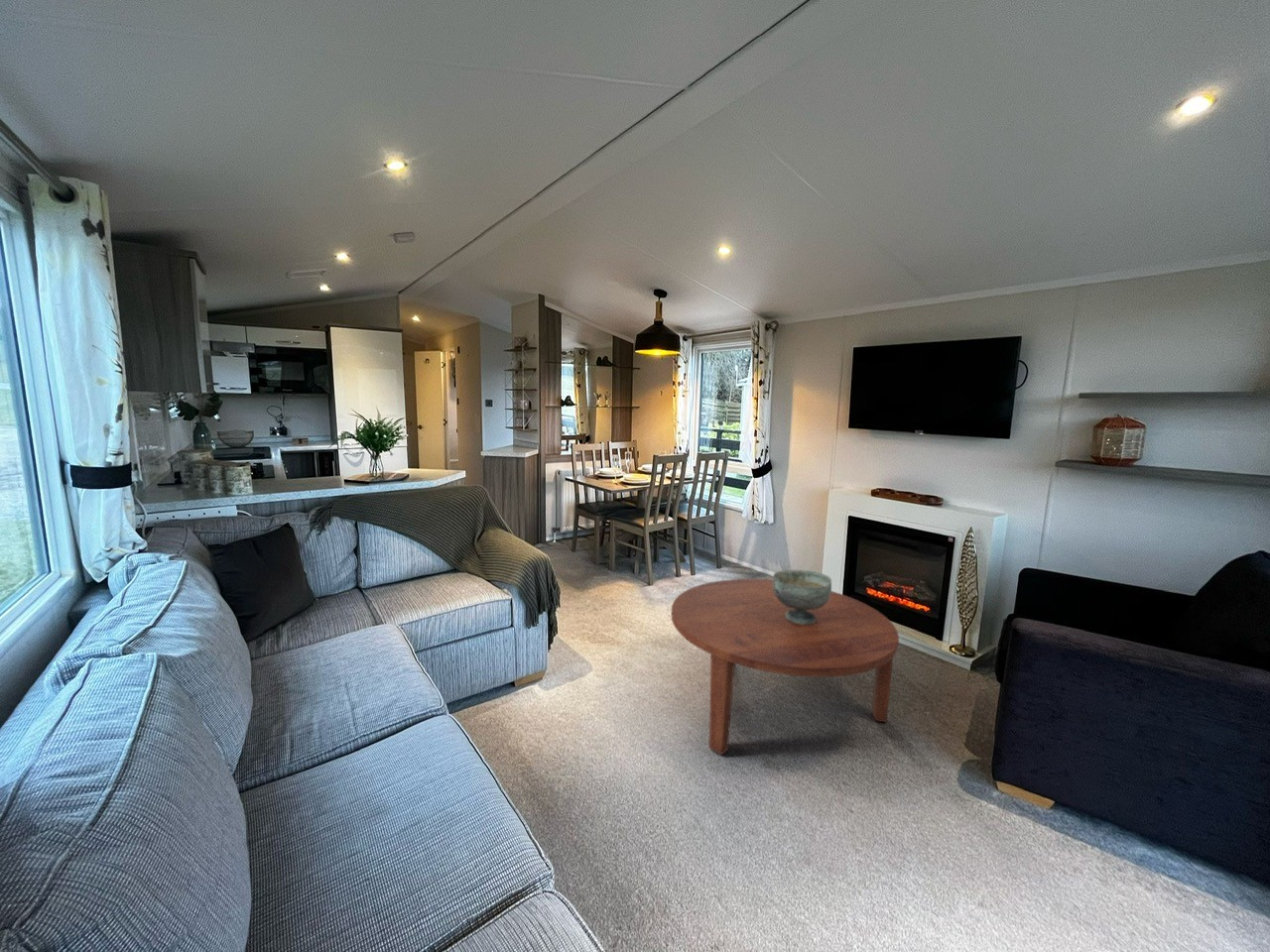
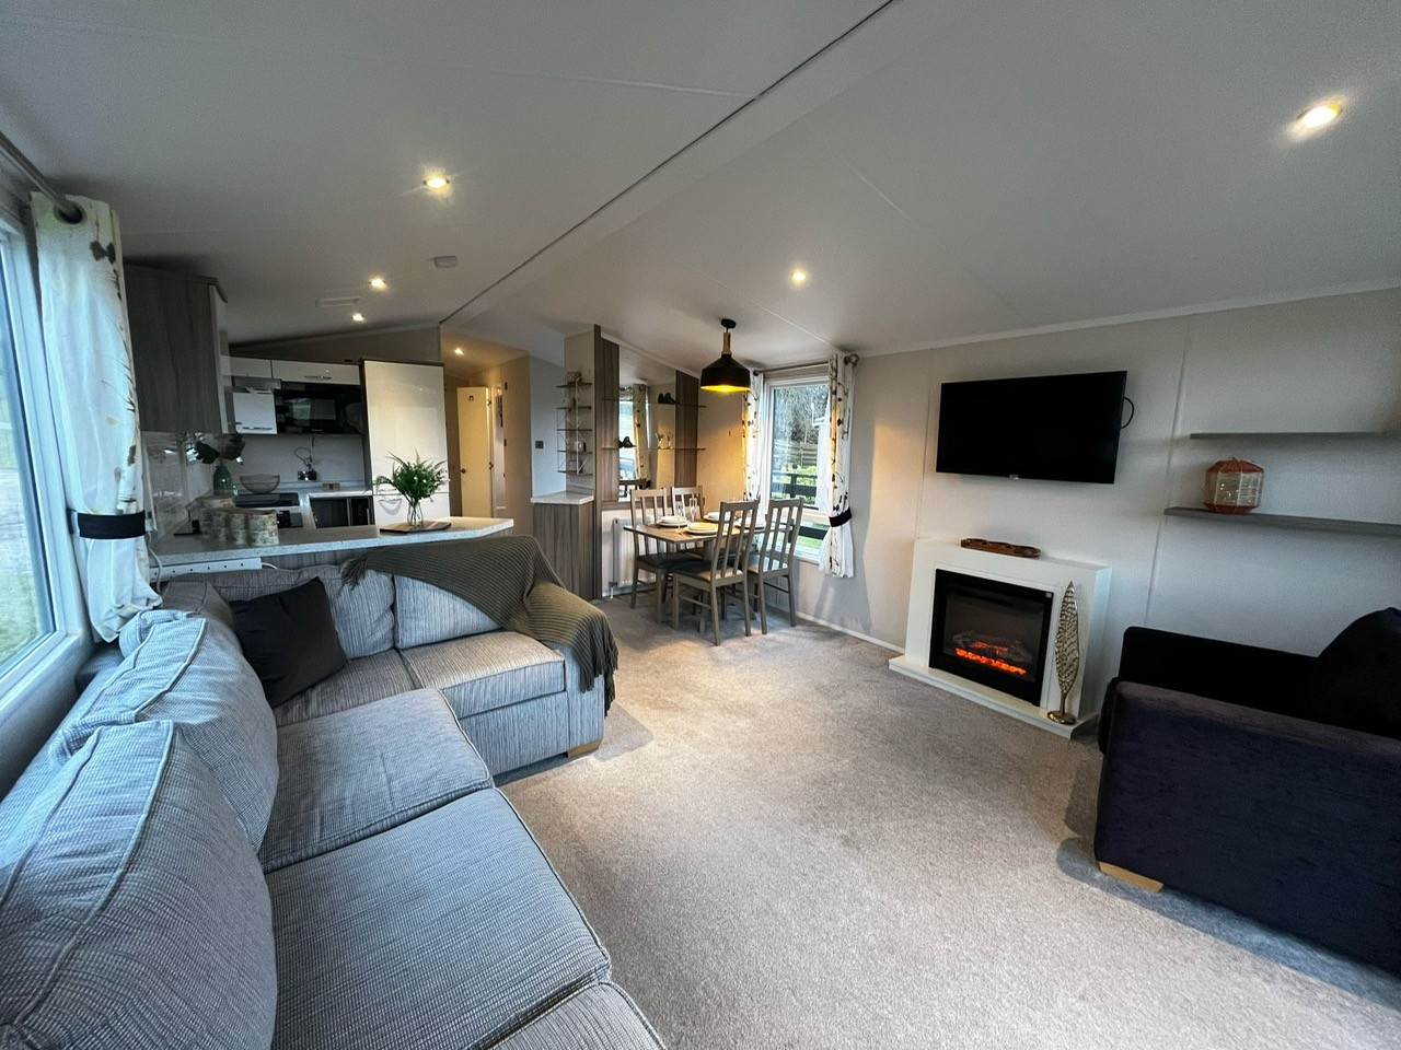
- coffee table (776, 658)
- decorative bowl (801, 597)
